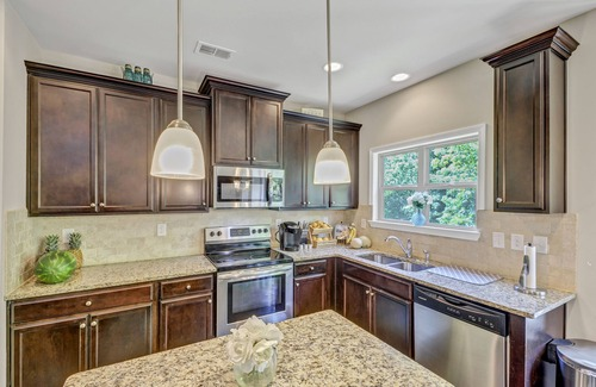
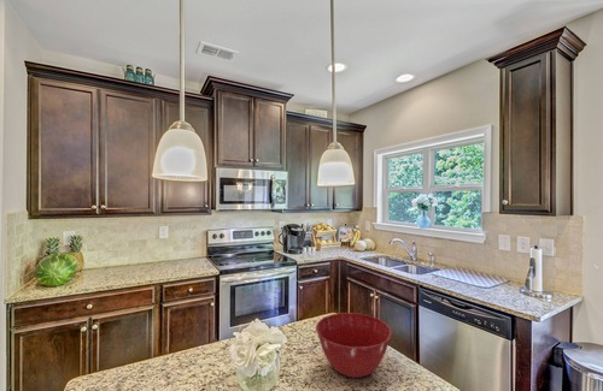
+ mixing bowl (352, 346)
